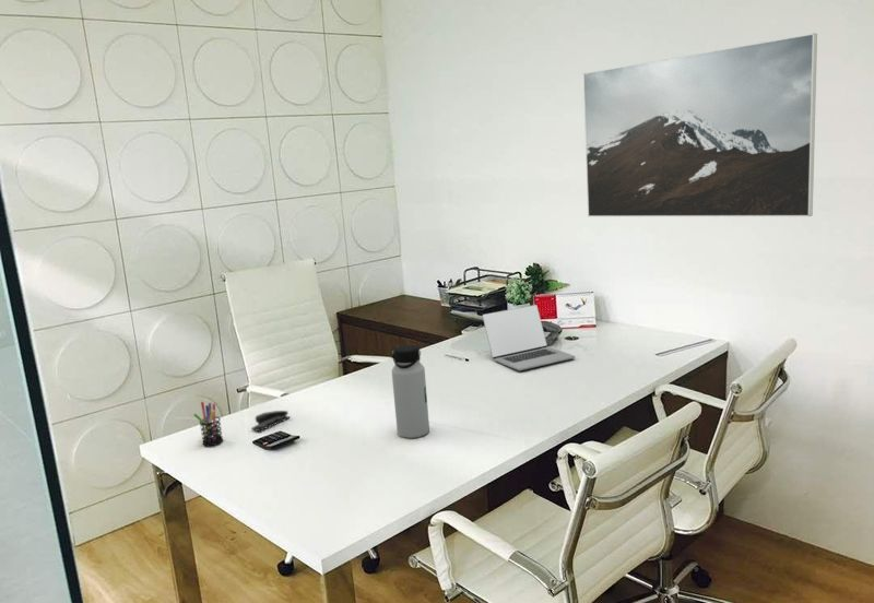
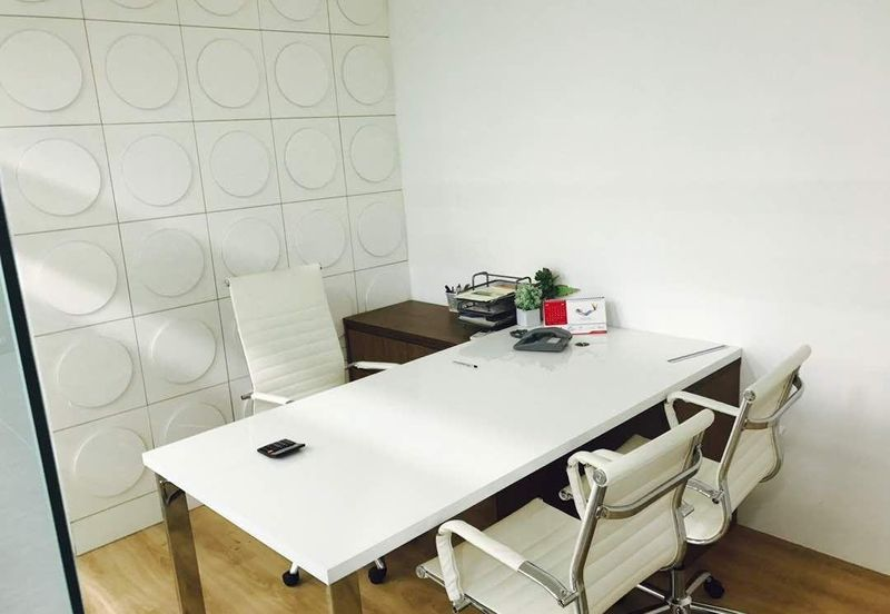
- pen holder (206, 423)
- stapler (270, 417)
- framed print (686, 138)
- water bottle (410, 390)
- laptop (528, 335)
